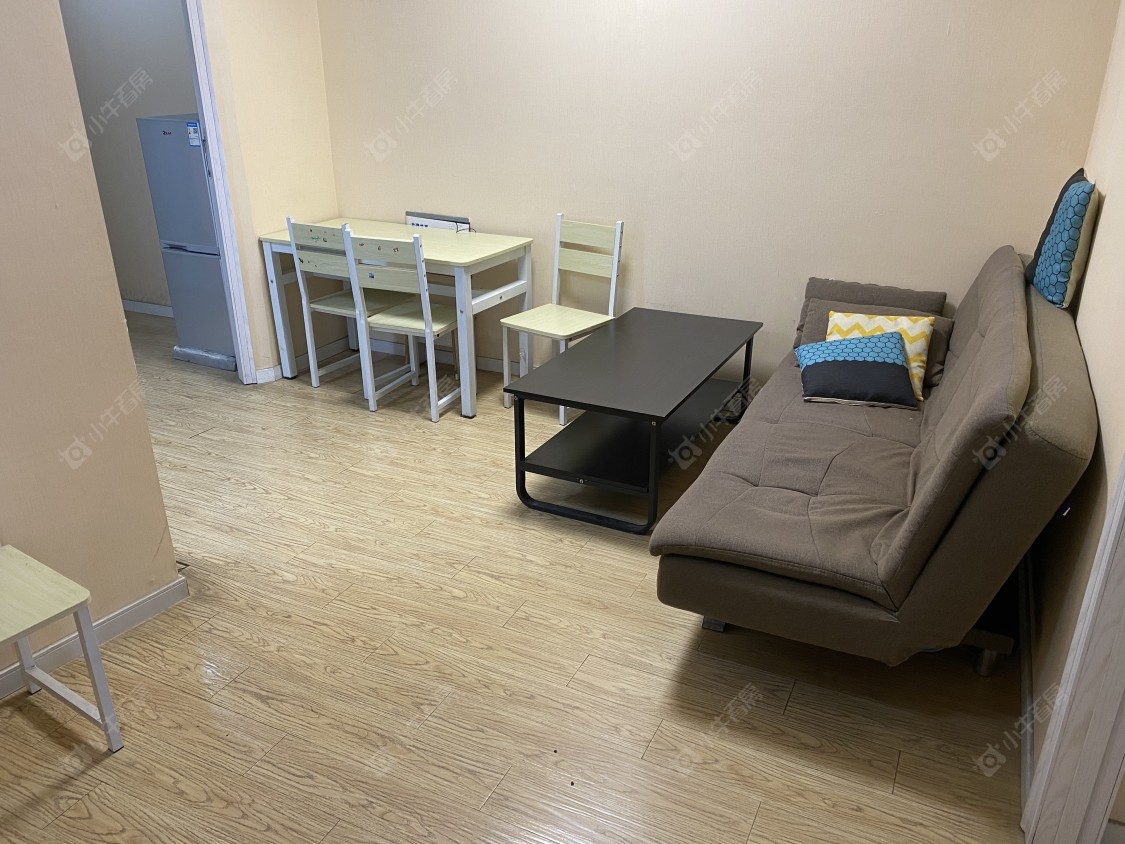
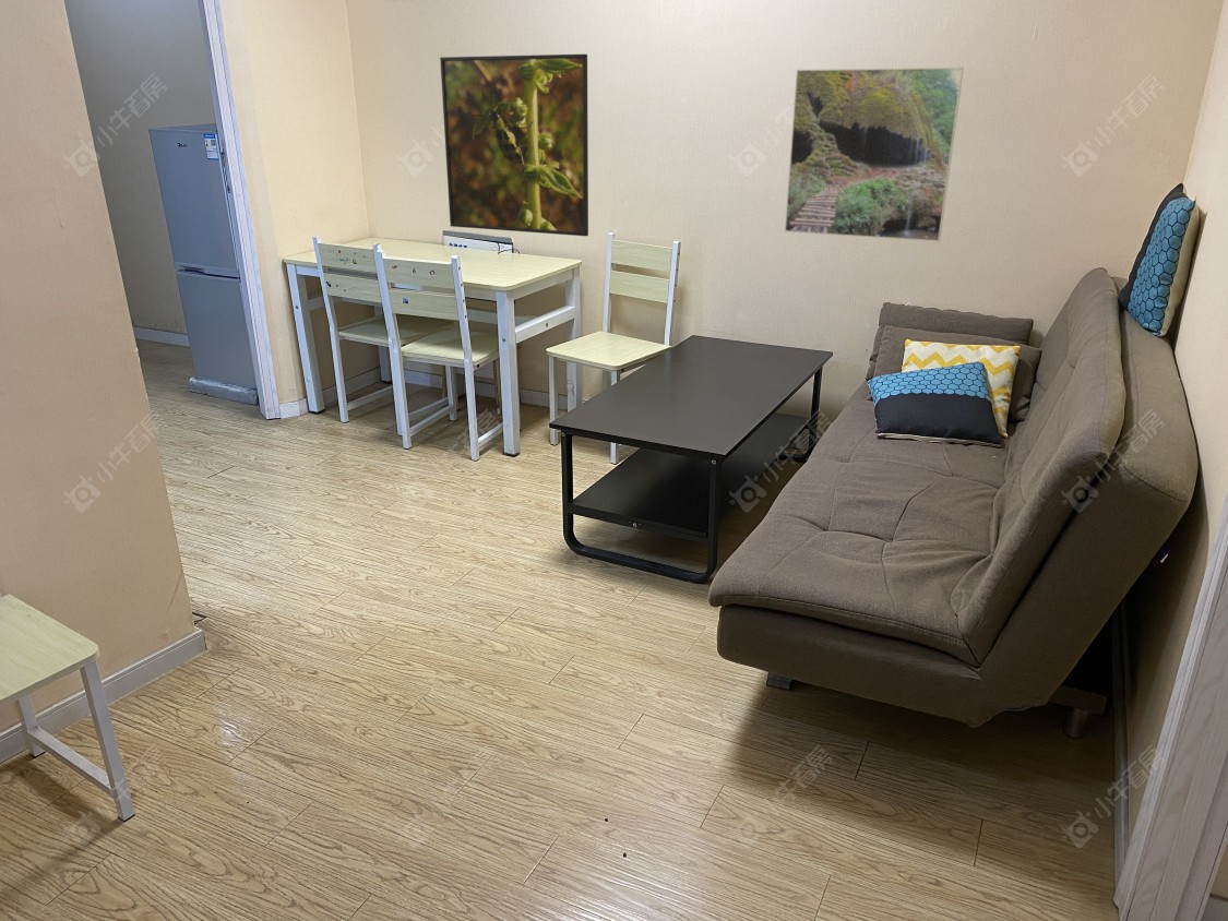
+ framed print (513, 146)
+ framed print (868, 155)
